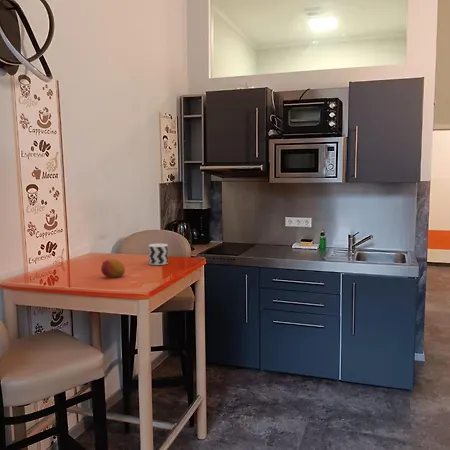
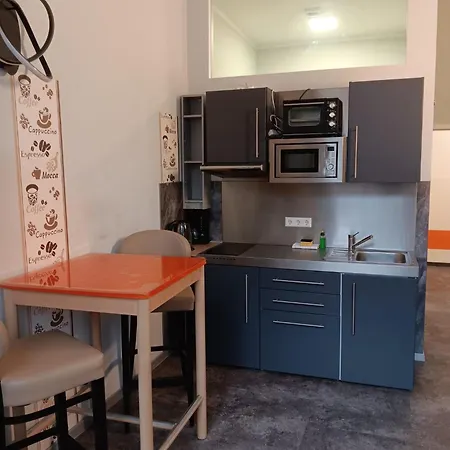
- fruit (113, 267)
- cup (158, 253)
